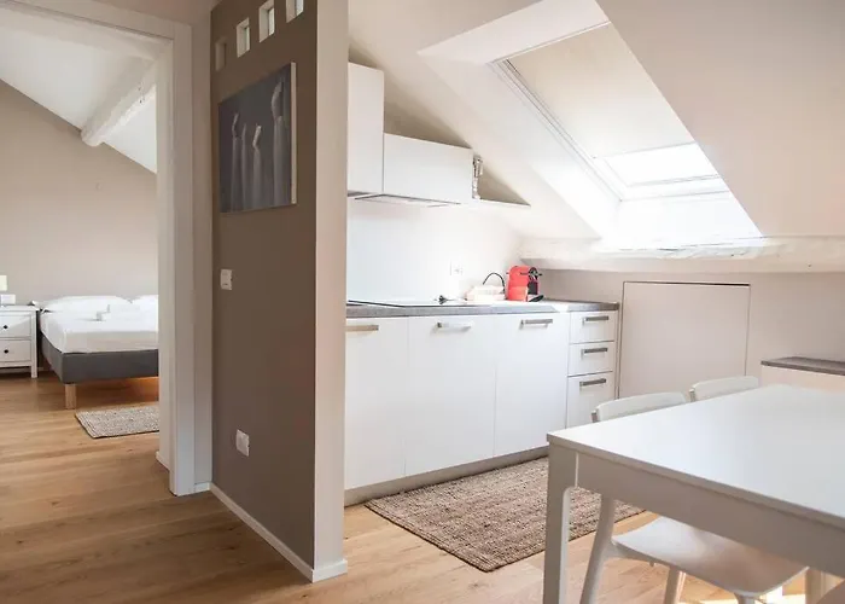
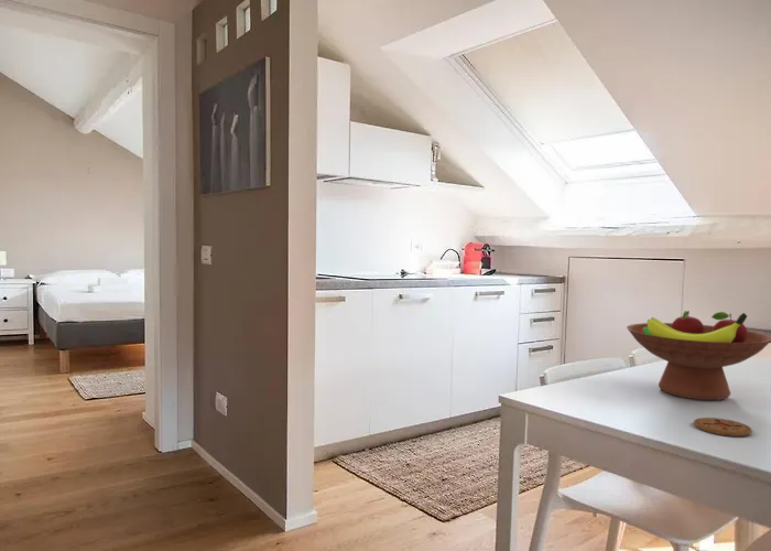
+ coaster (721, 426)
+ fruit bowl (695, 350)
